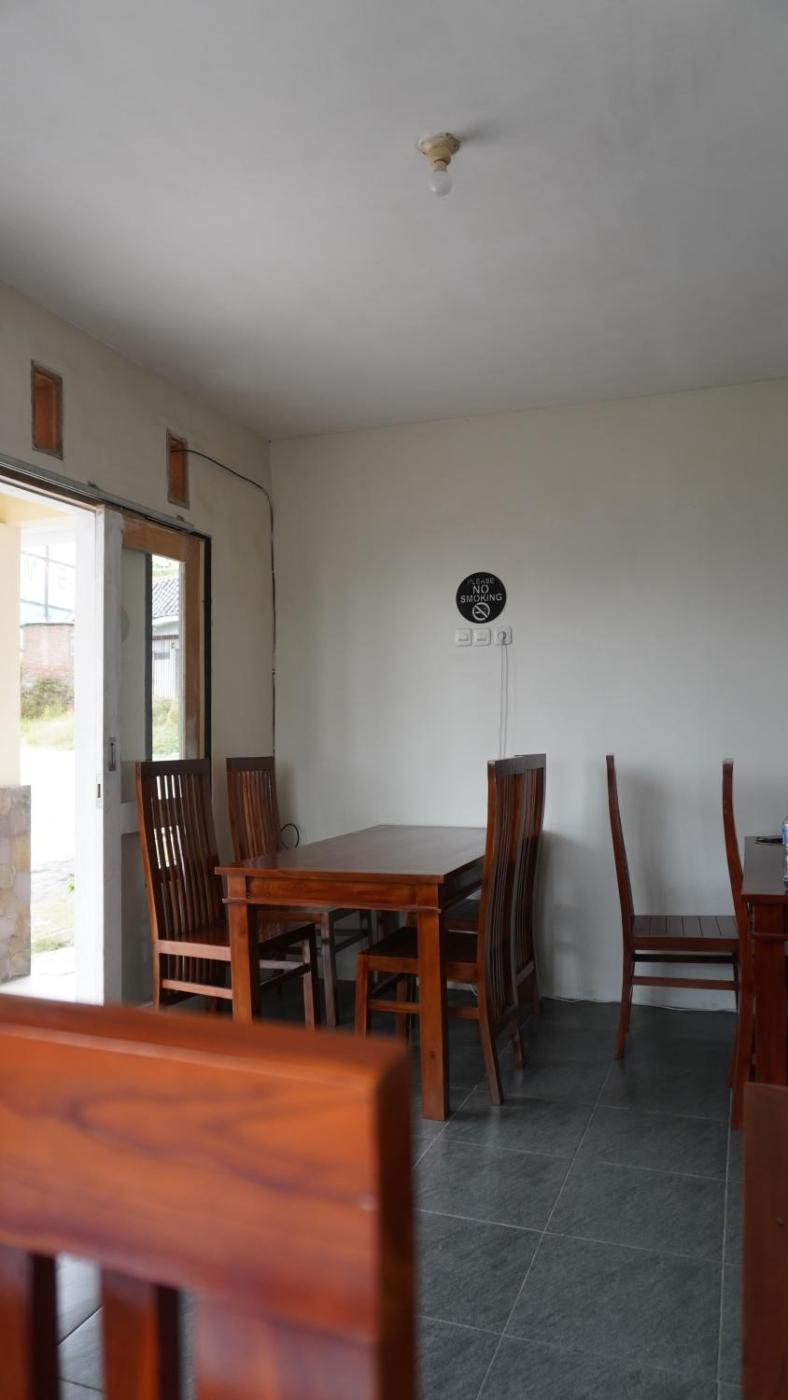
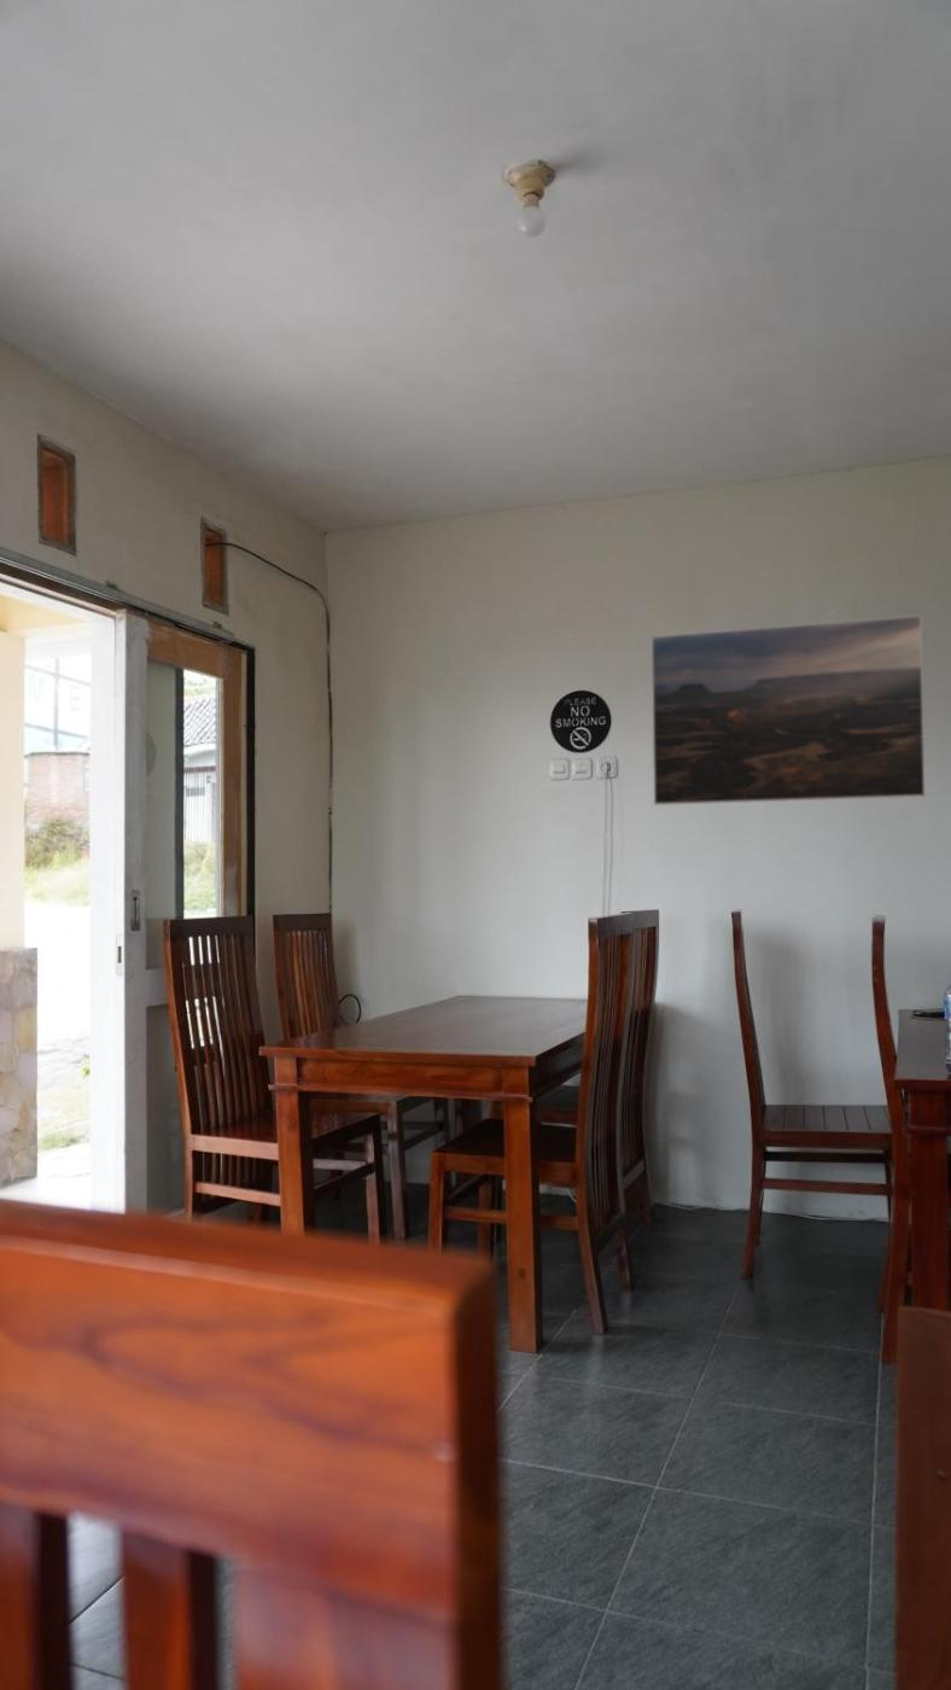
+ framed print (783, 713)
